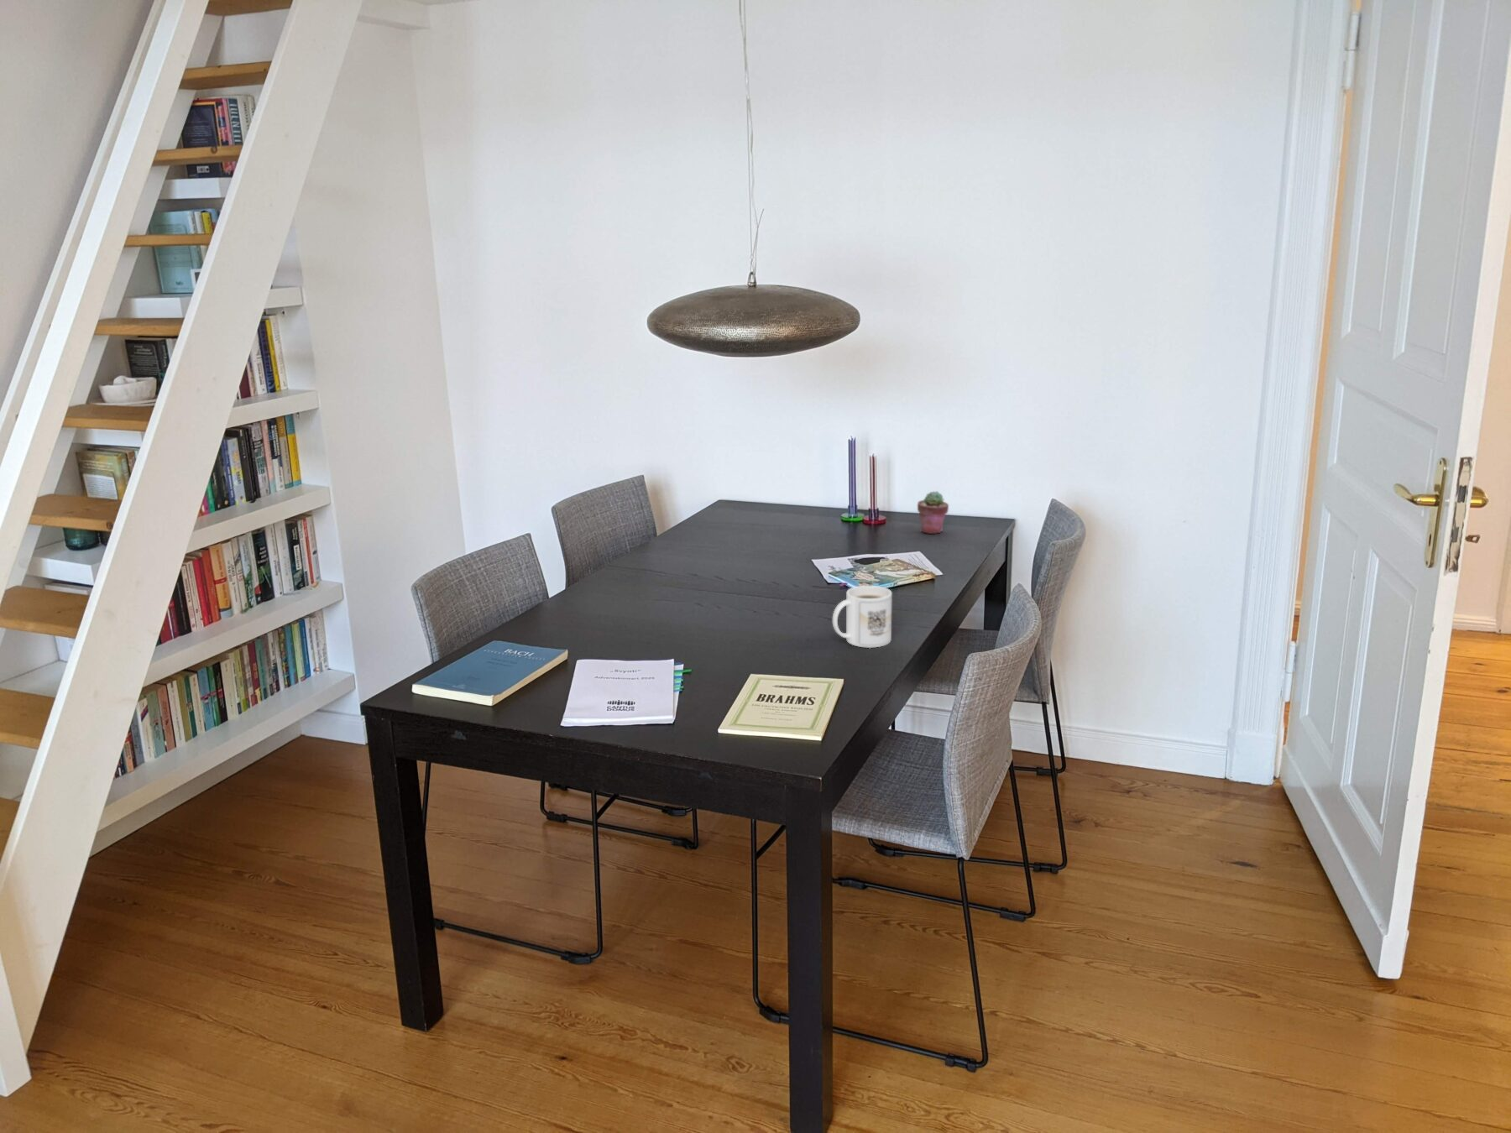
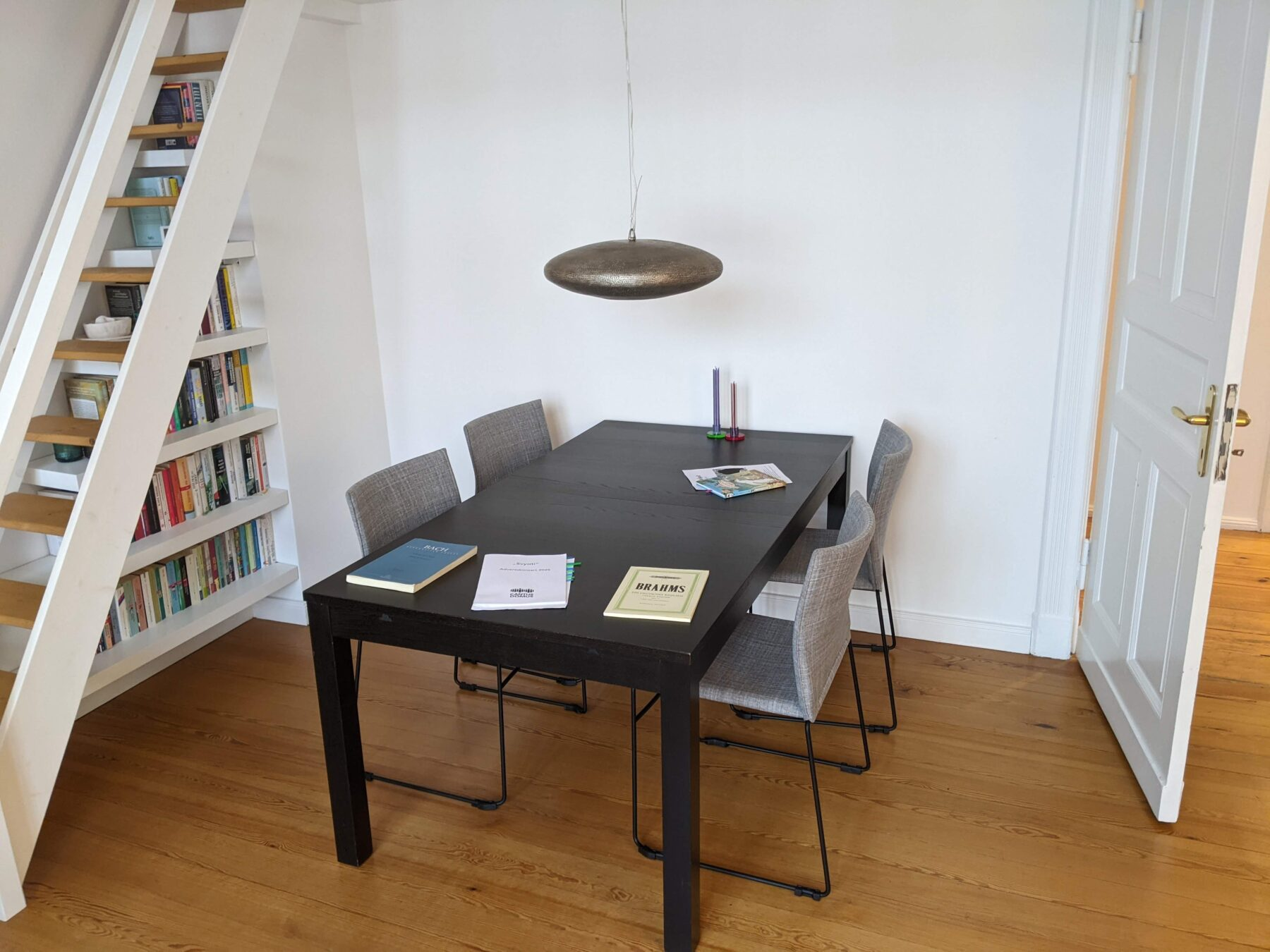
- potted succulent (933, 511)
- mug (863, 616)
